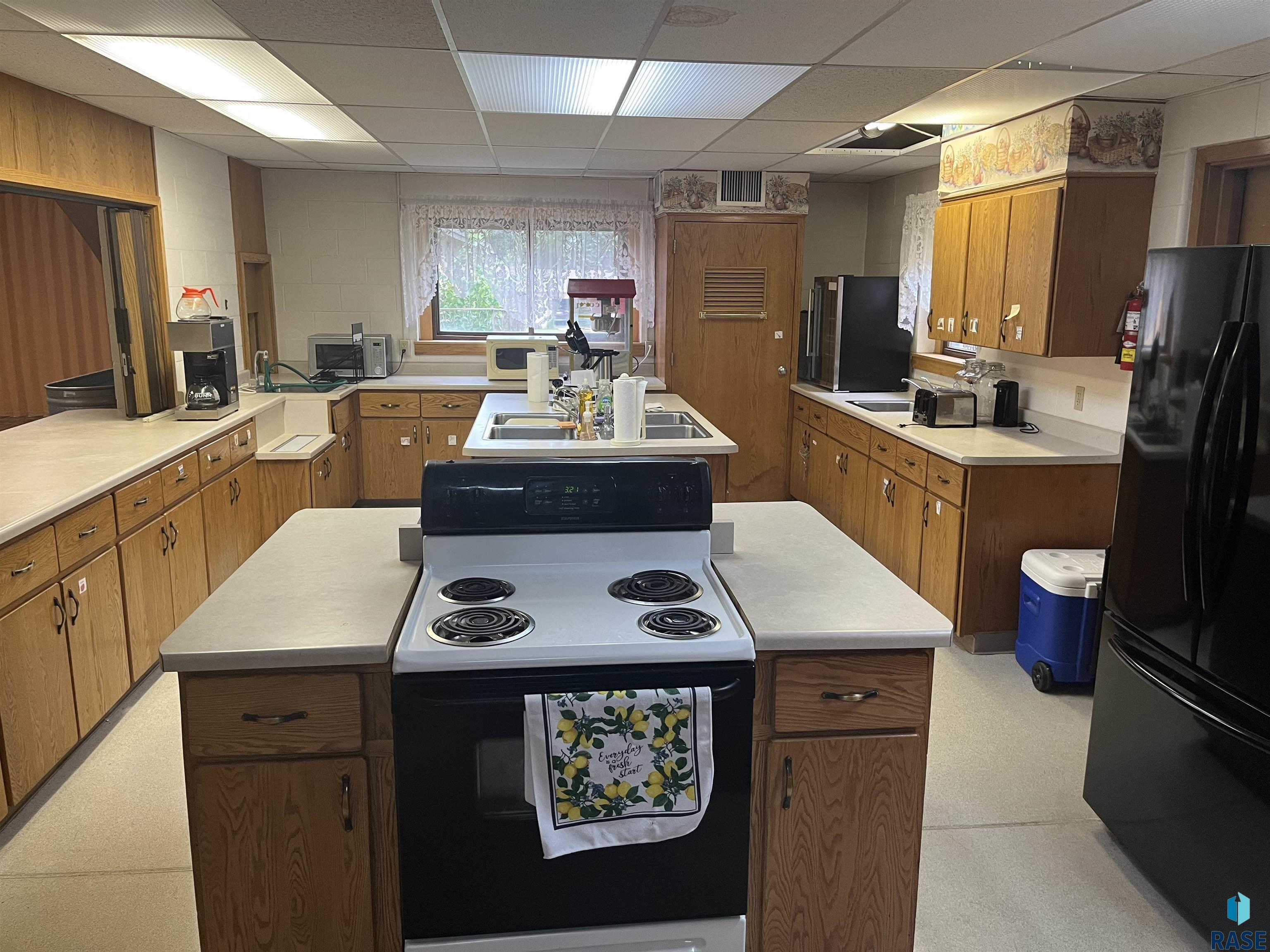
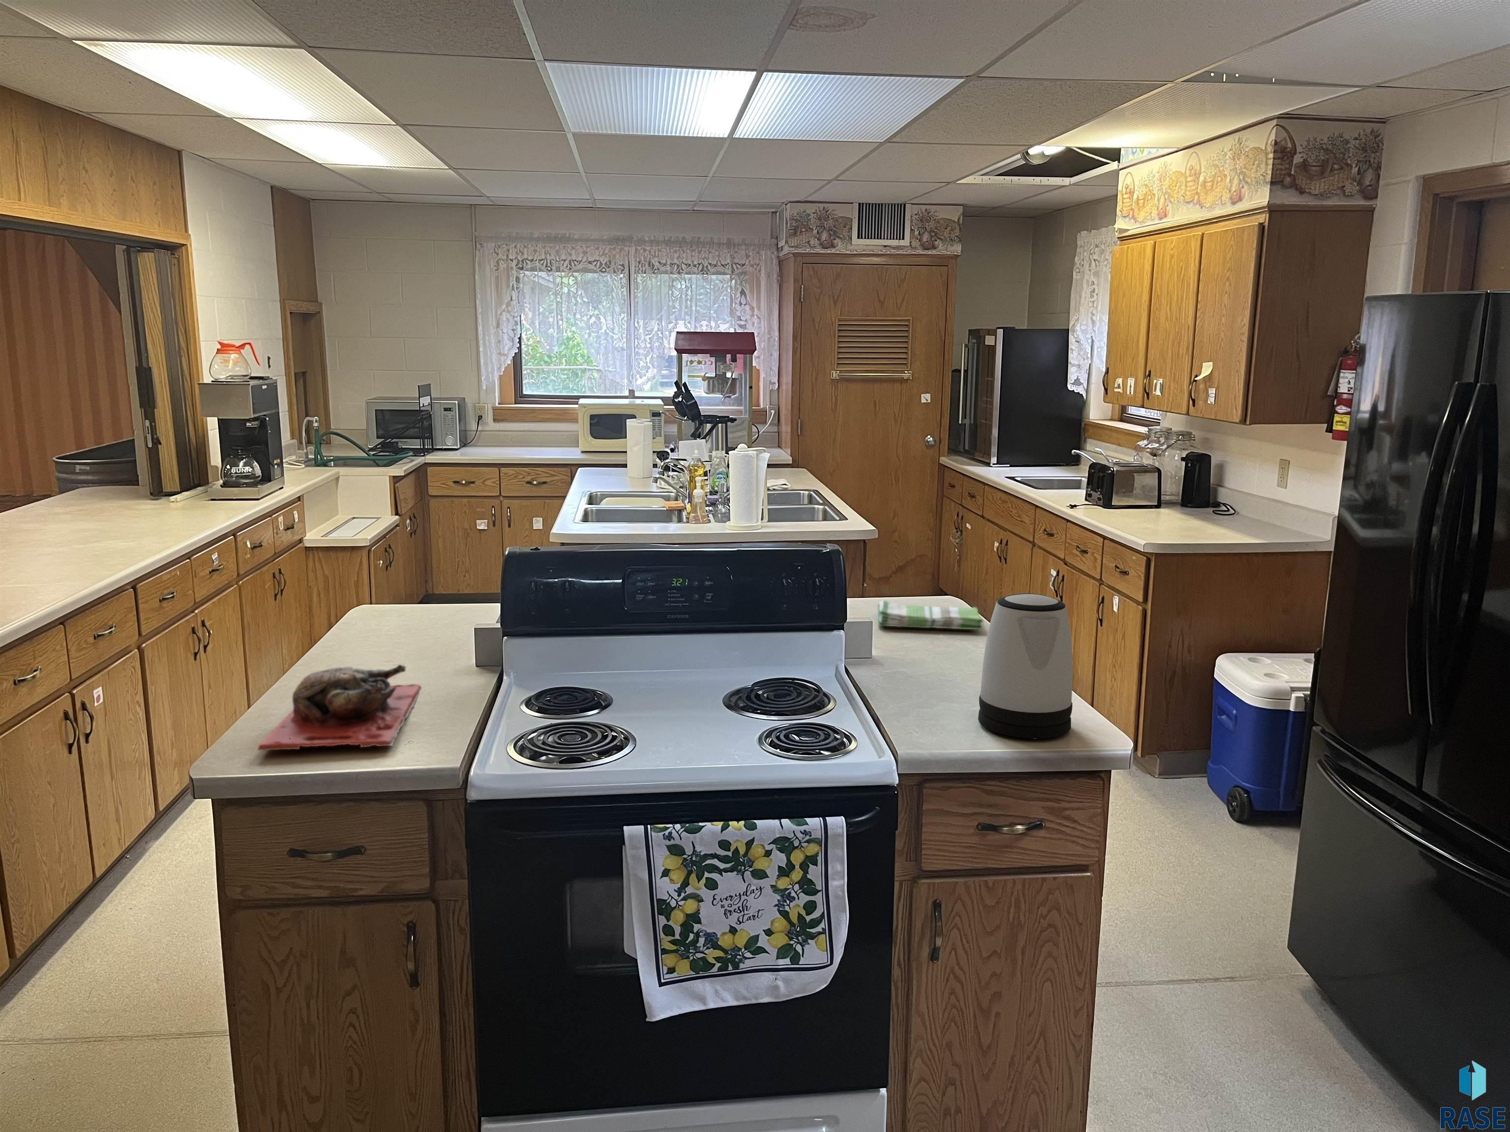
+ cutting board (346, 693)
+ kettle (1024, 658)
+ dish towel (929, 612)
